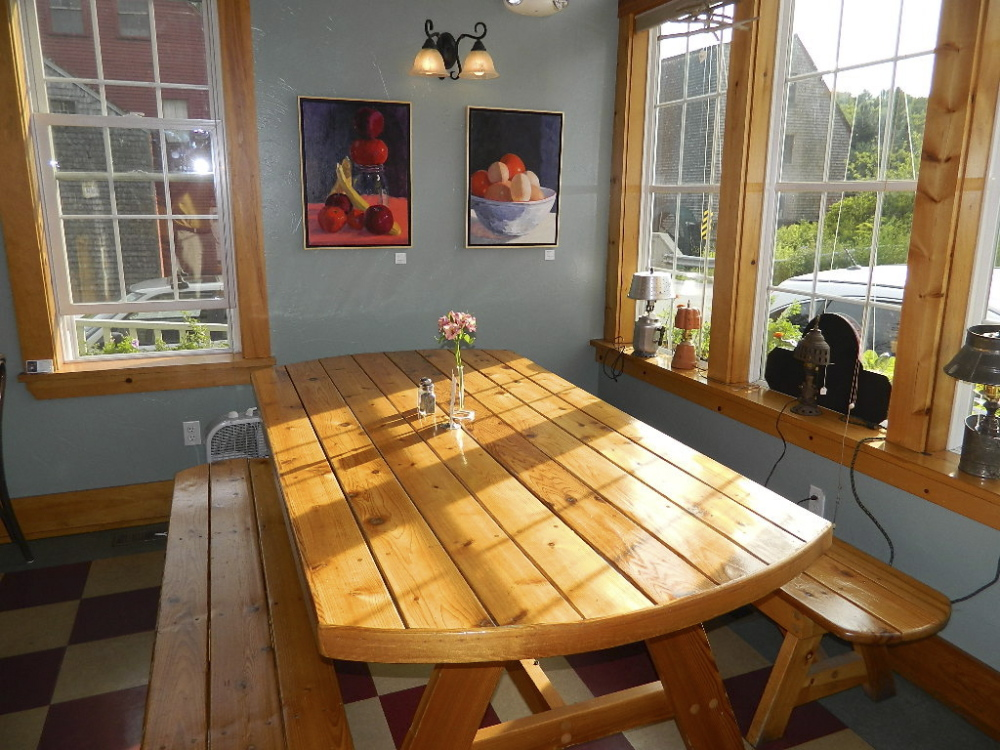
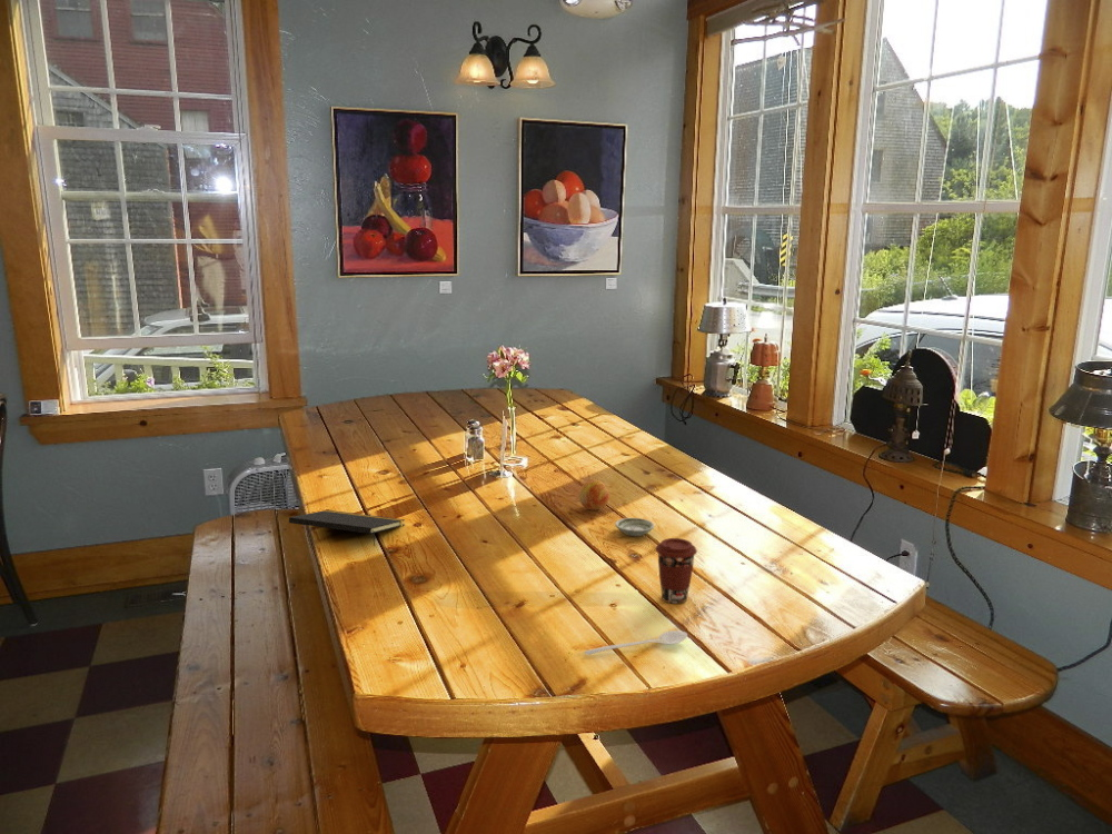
+ fruit (593, 495)
+ coffee cup (675, 570)
+ stirrer (636, 643)
+ saucer (634, 528)
+ notepad (348, 520)
